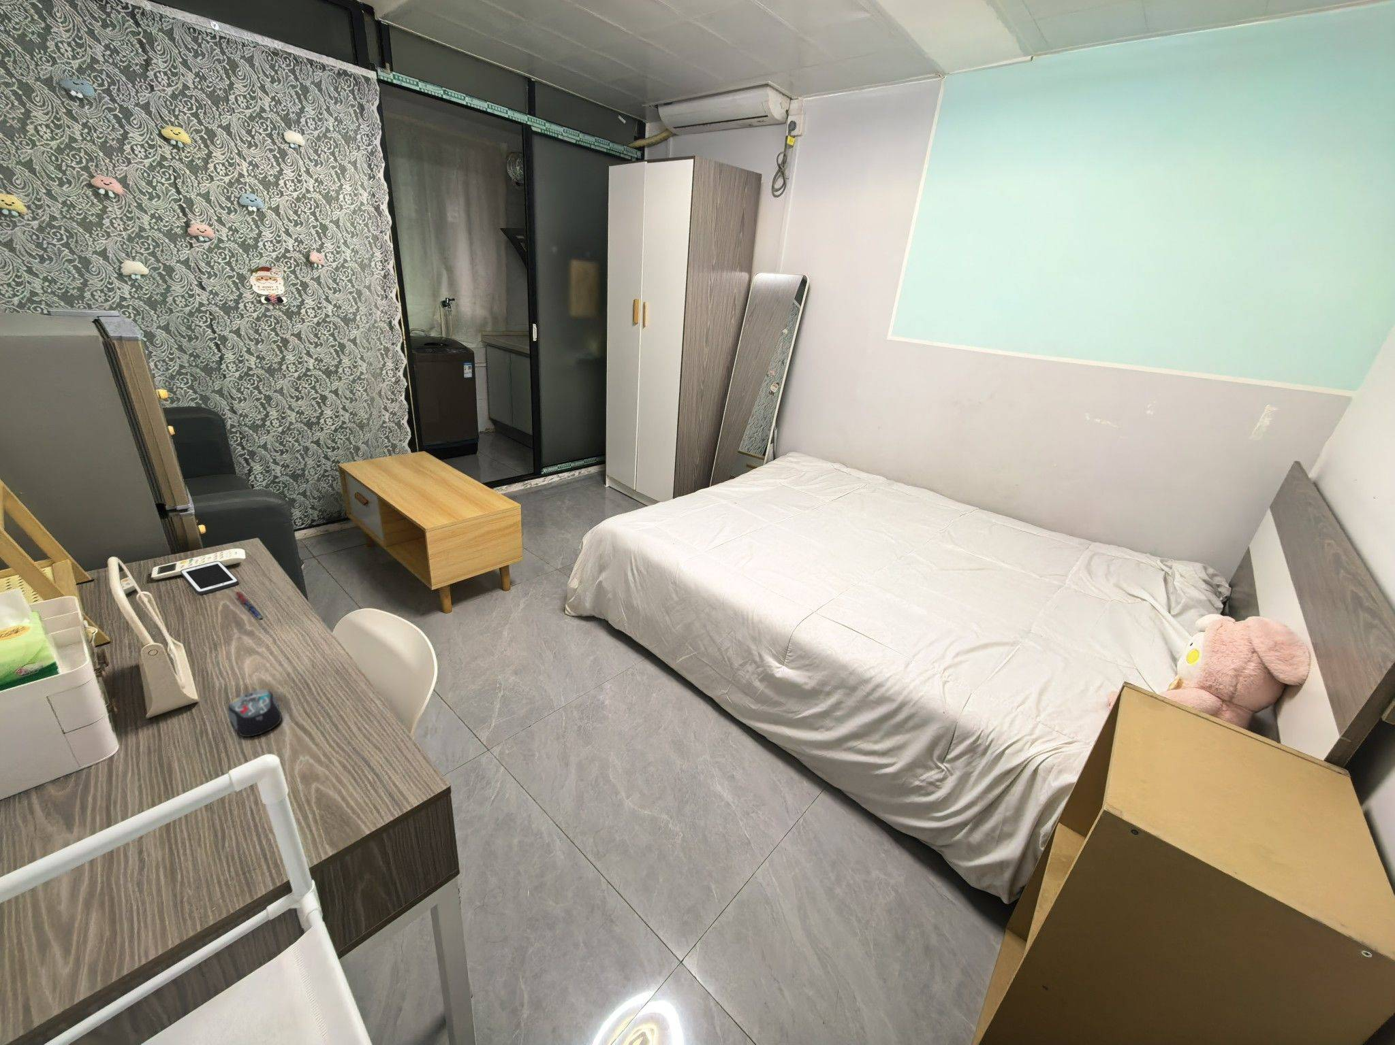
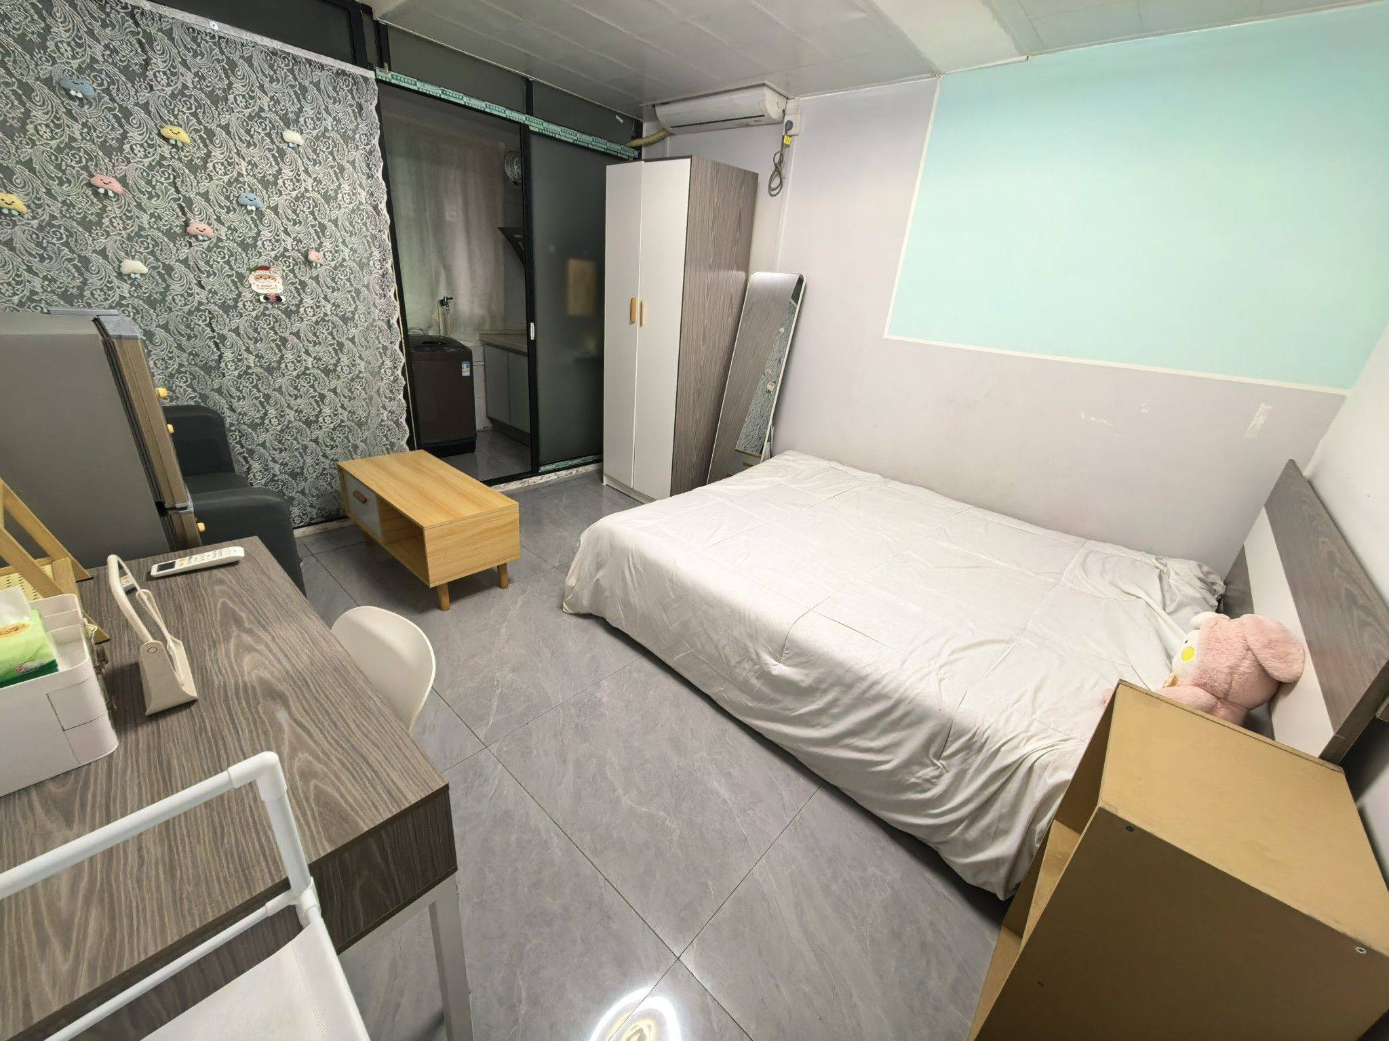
- cell phone (209, 577)
- computer mouse (254, 708)
- pen (248, 605)
